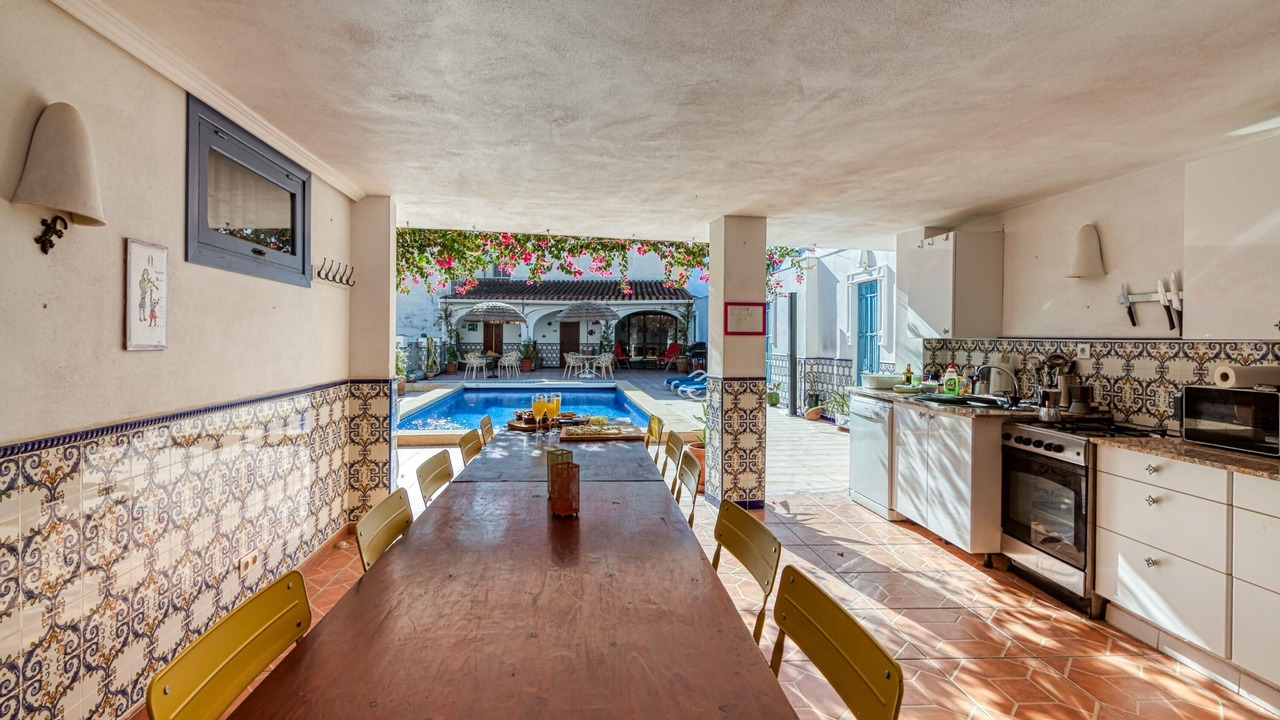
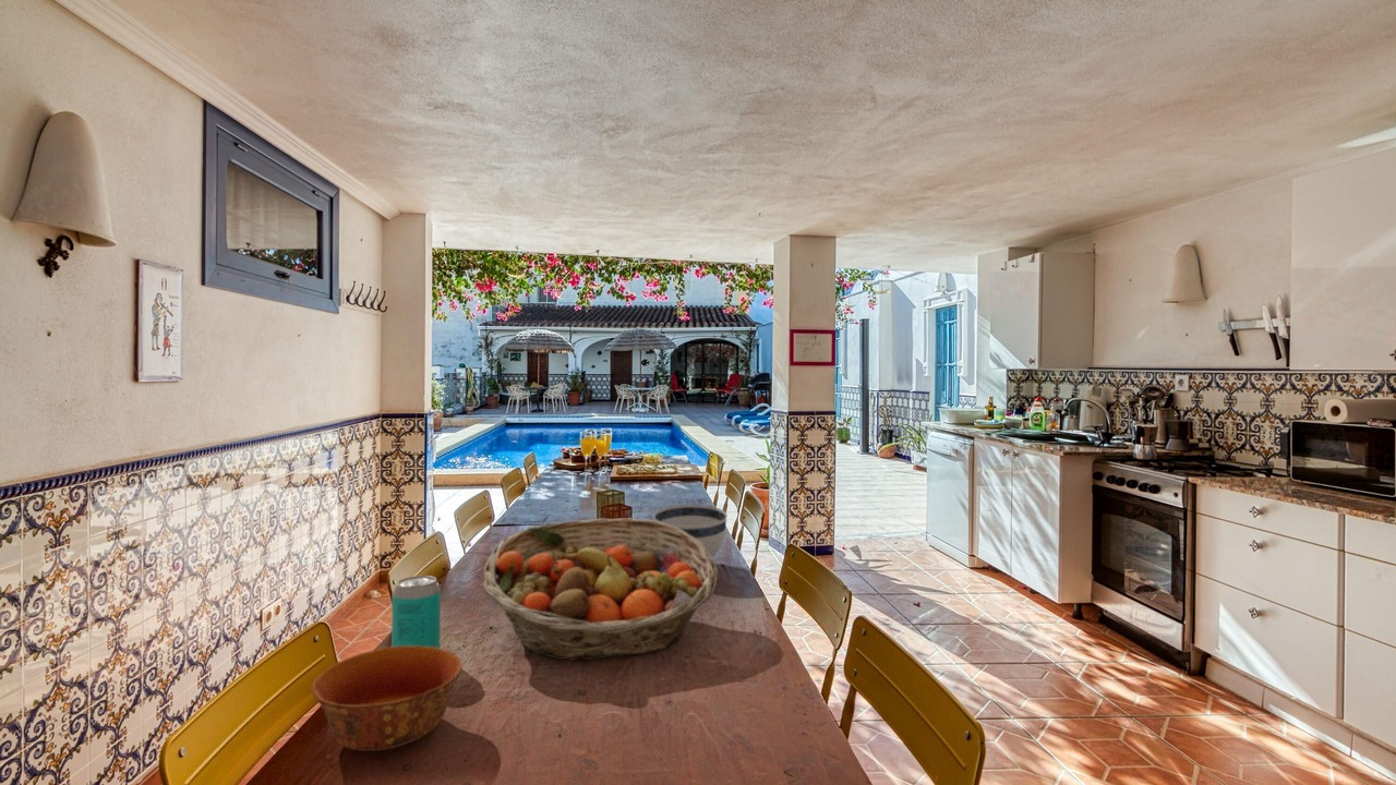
+ fruit basket (602, 582)
+ bowl (690, 535)
+ beverage can (416, 618)
+ bowl (389, 702)
